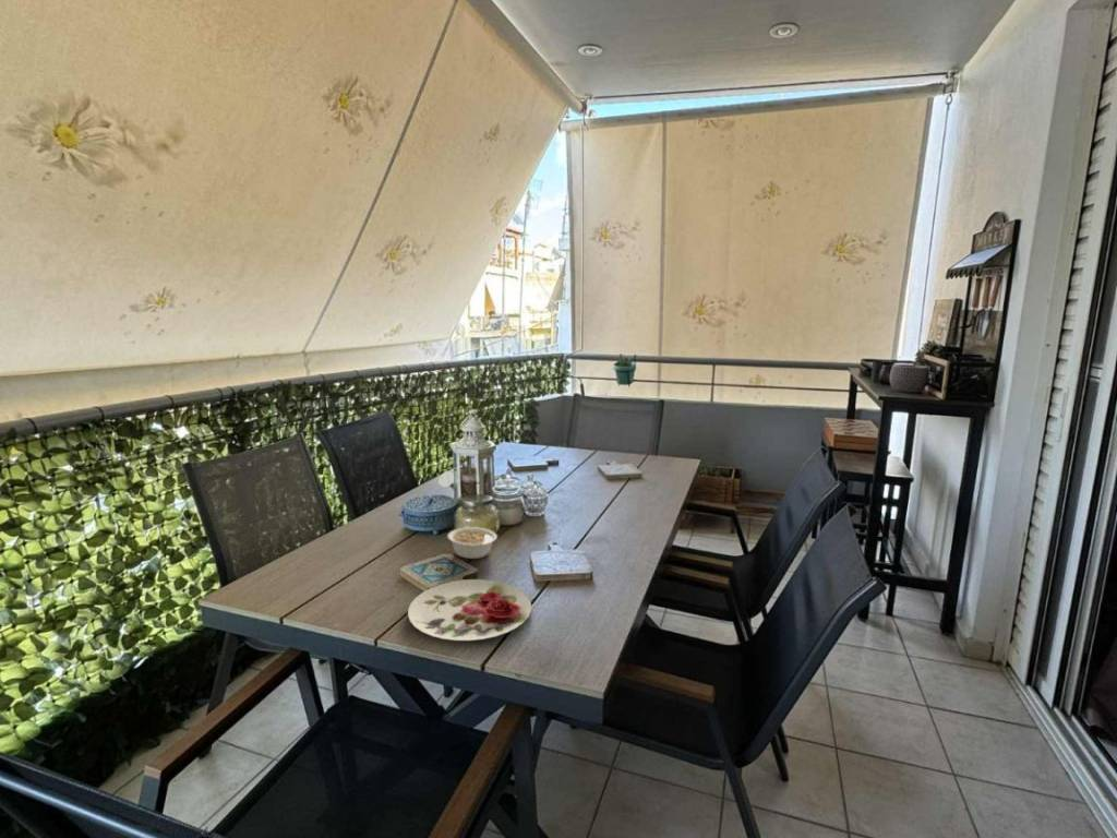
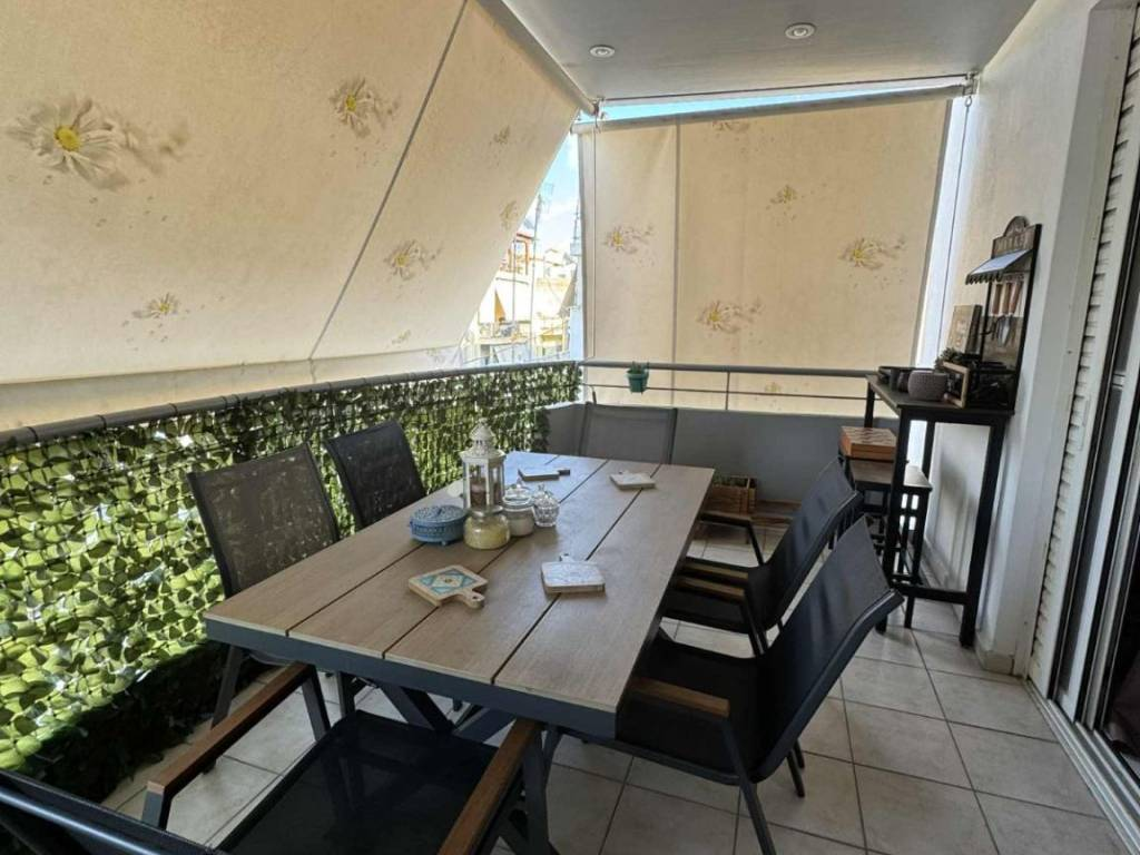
- legume (473, 542)
- plate (470, 606)
